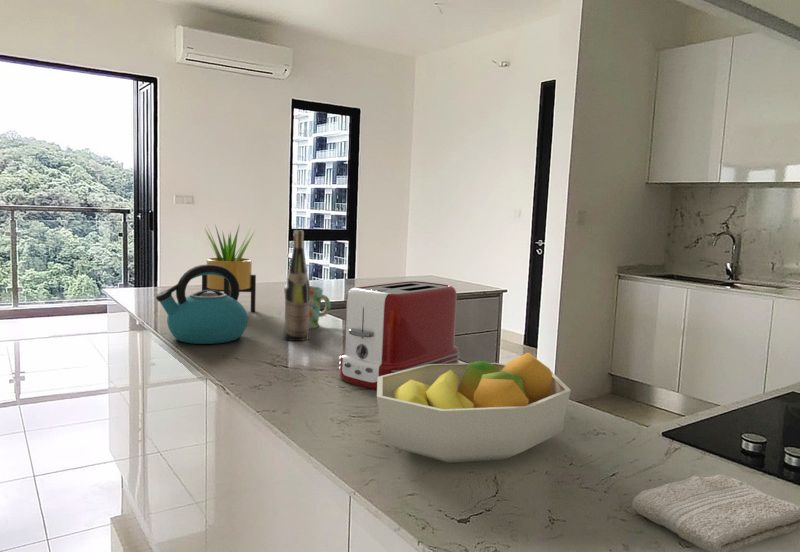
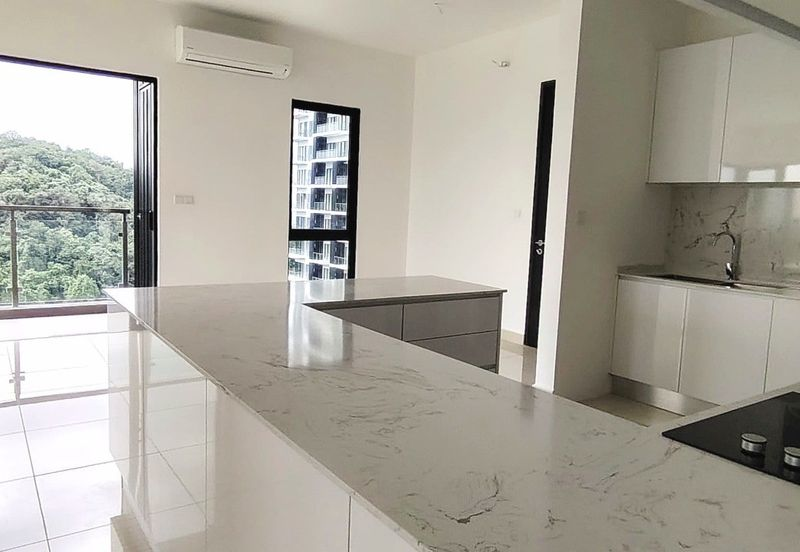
- mug (309, 307)
- potted plant (229, 266)
- fruit bowl (471, 398)
- washcloth (720, 509)
- toaster (402, 329)
- kettle (202, 301)
- wine bottle (297, 285)
